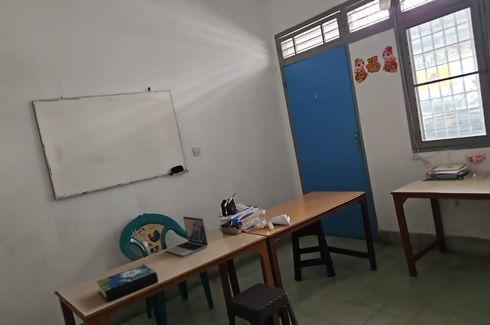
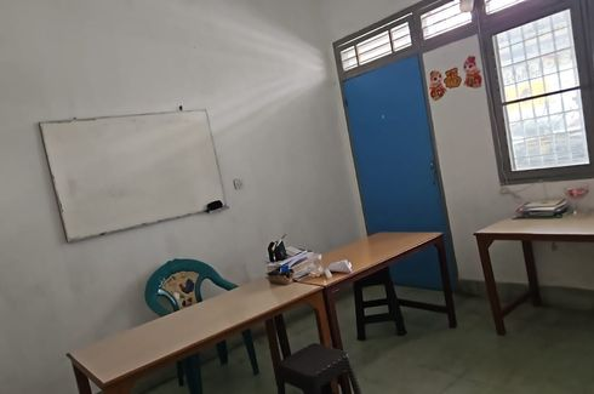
- laptop (187, 235)
- book (127, 281)
